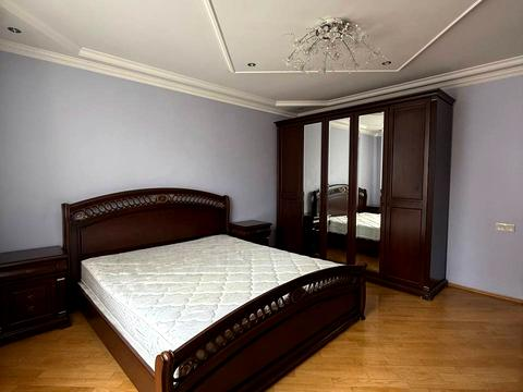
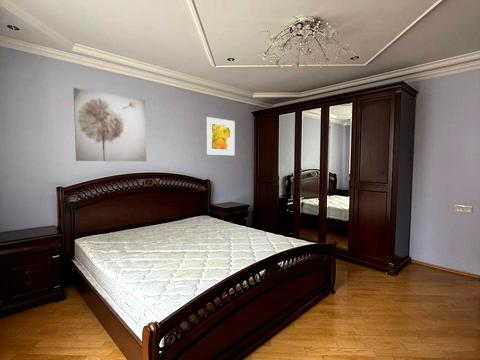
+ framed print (221, 137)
+ wall art (113, 128)
